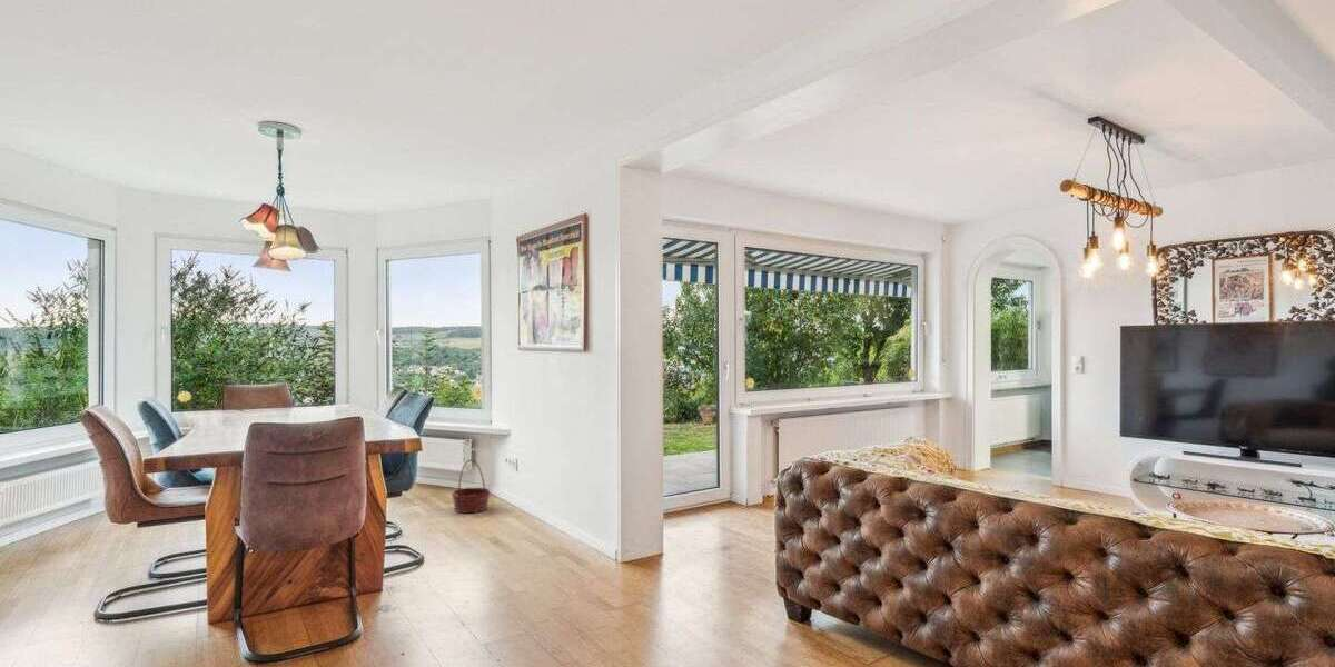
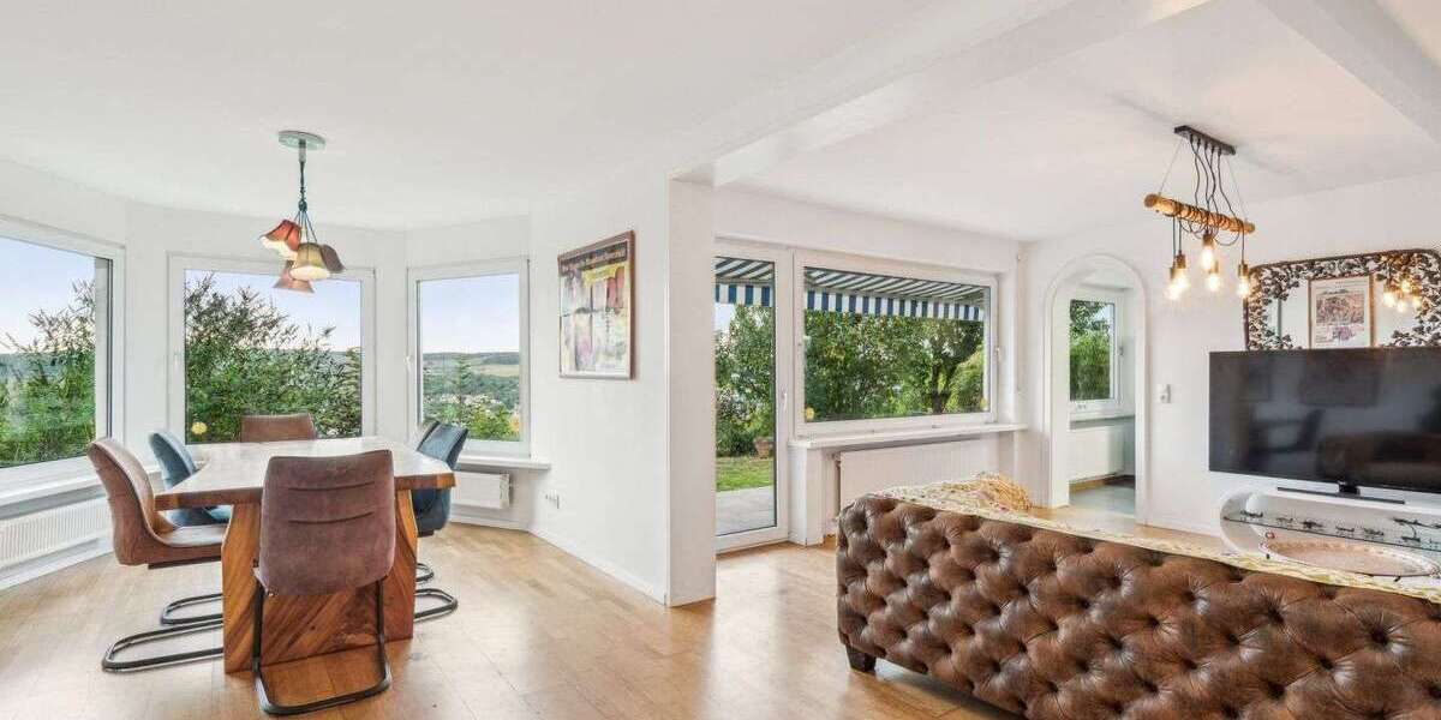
- basket (471, 488)
